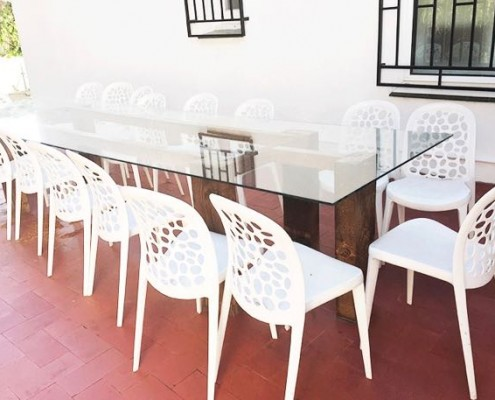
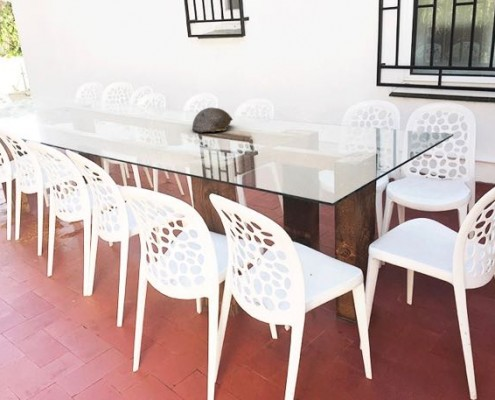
+ decorative bowl (212, 118)
